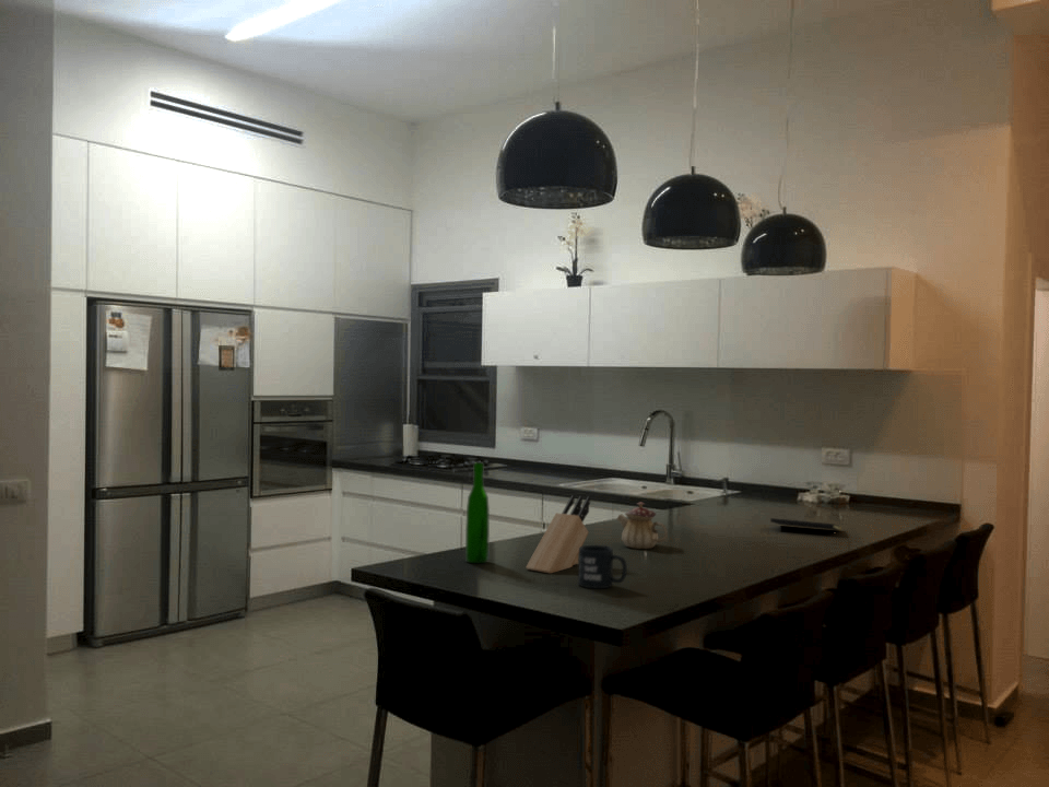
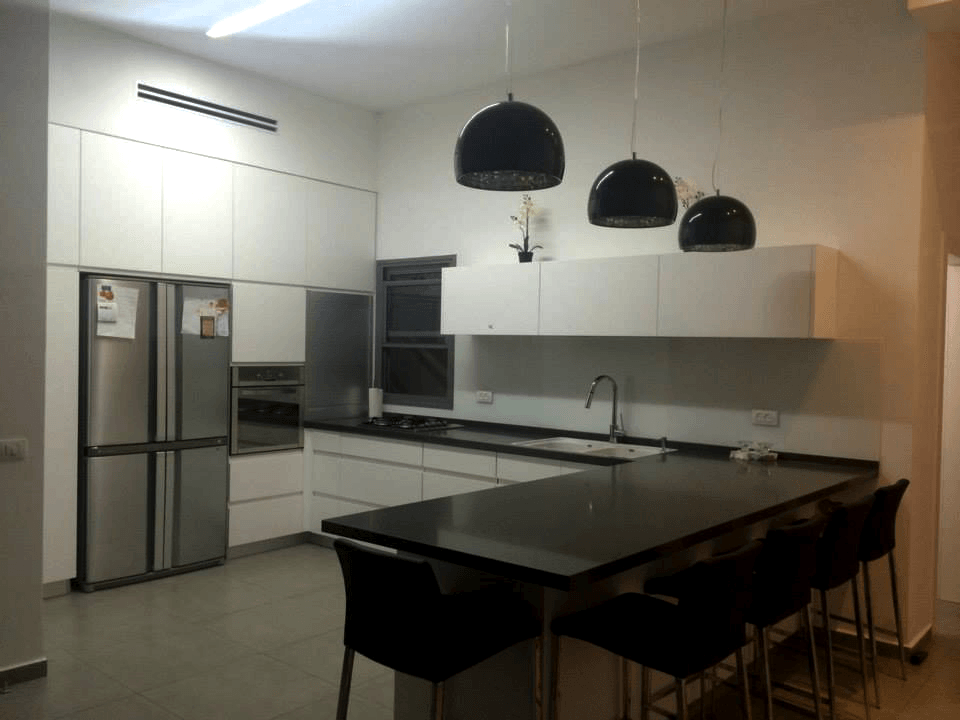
- notepad (805, 524)
- mug (602, 567)
- teapot (641, 524)
- knife block (562, 531)
- wine bottle (478, 512)
